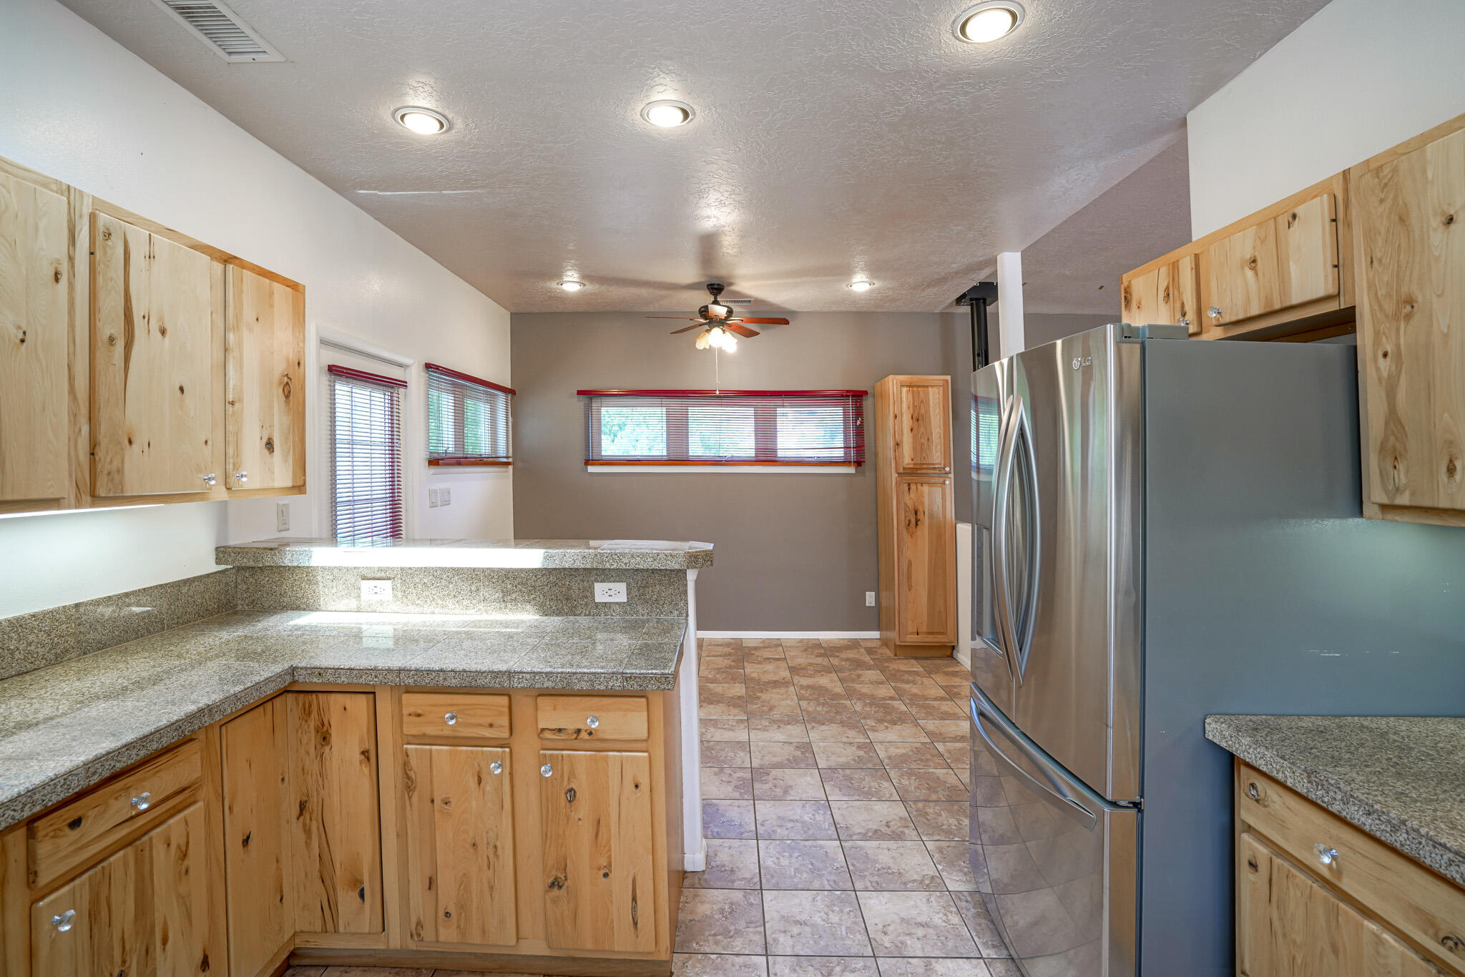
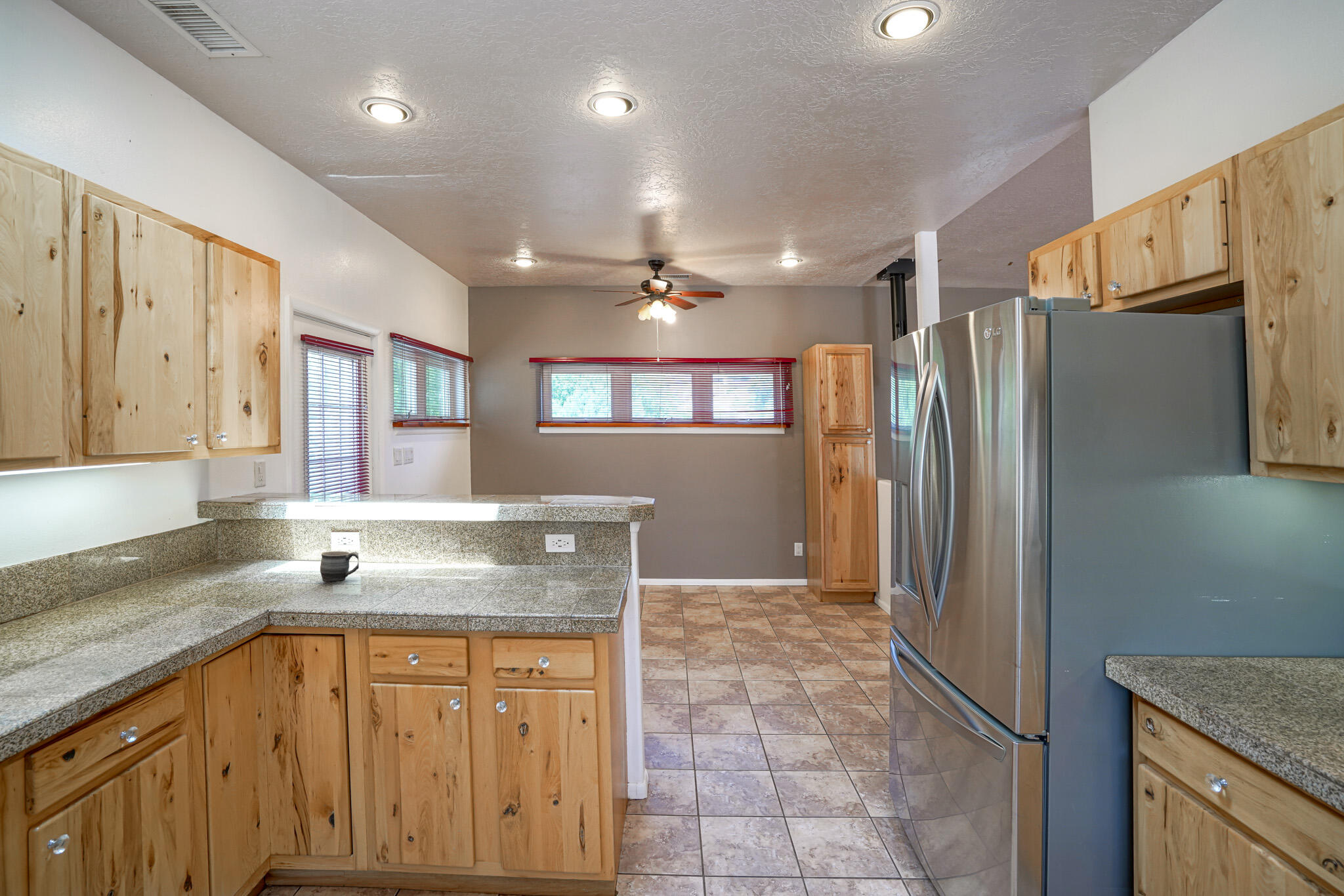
+ mug (341, 566)
